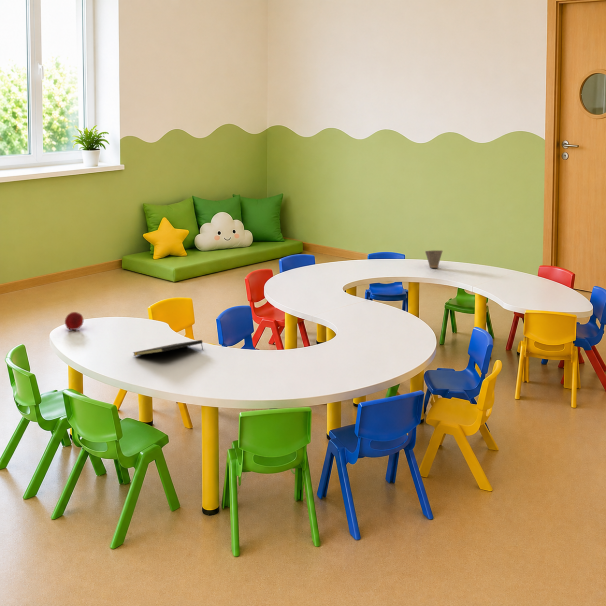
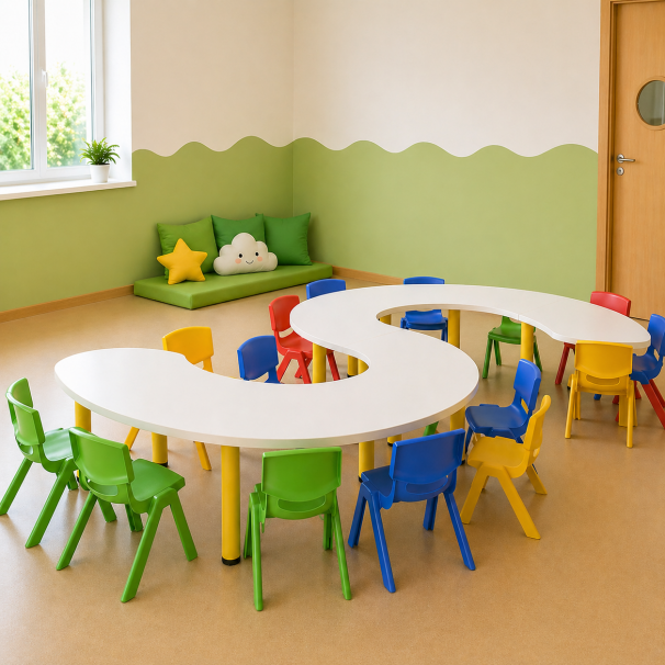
- cup (433, 258)
- peach (73, 320)
- notepad (168, 347)
